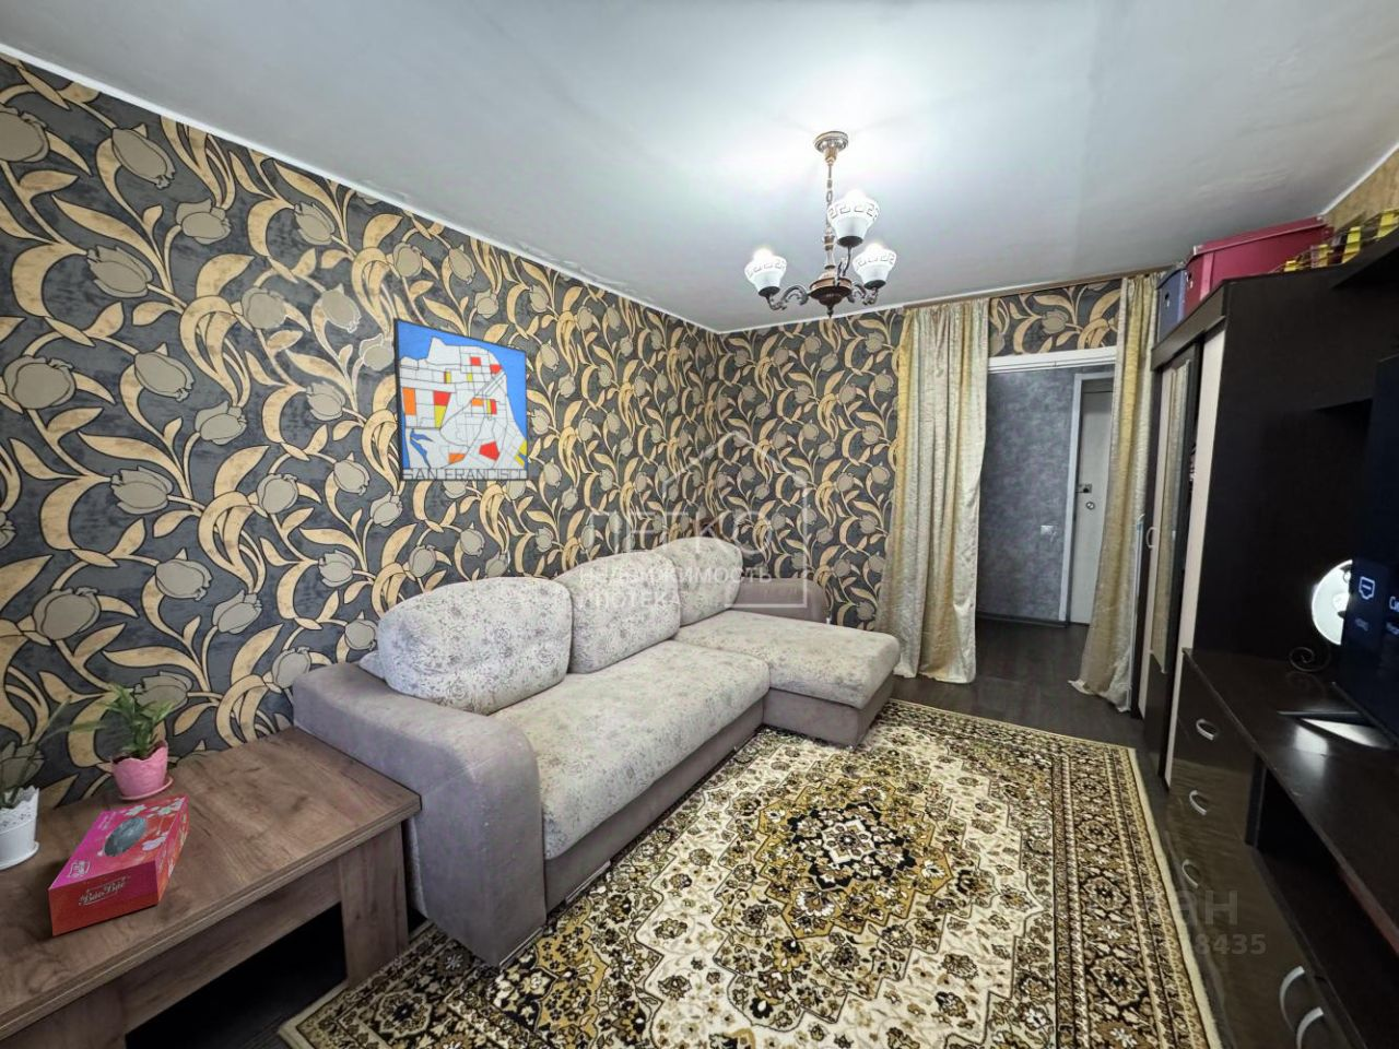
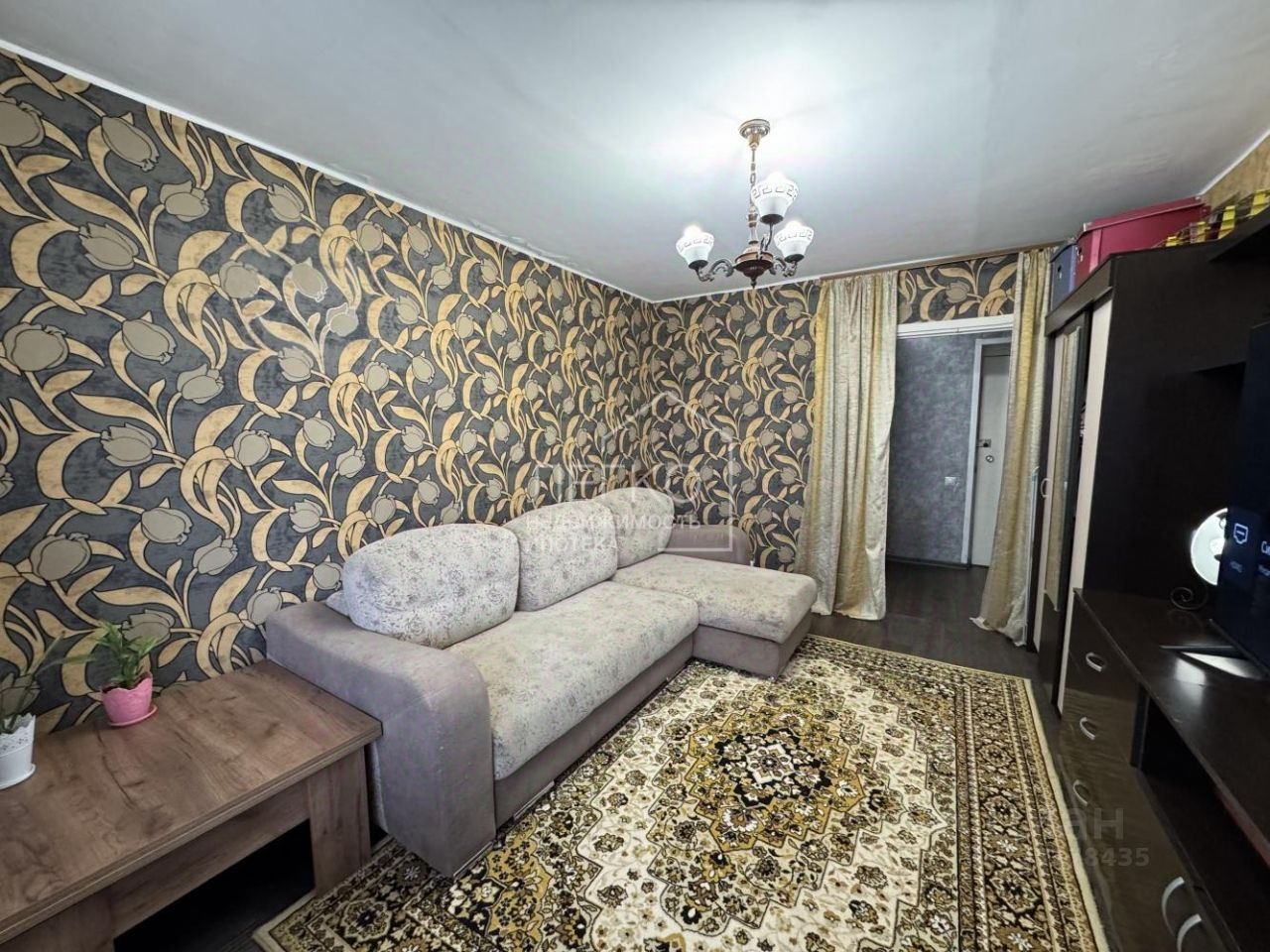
- wall art (469, 409)
- tissue box (128, 854)
